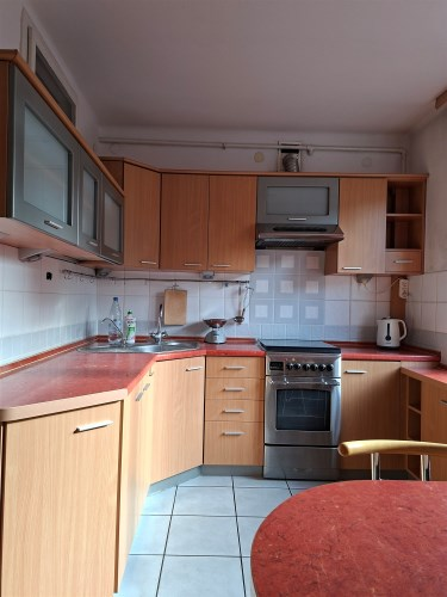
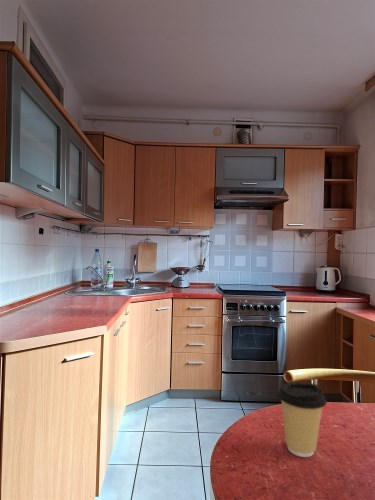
+ coffee cup (301, 418)
